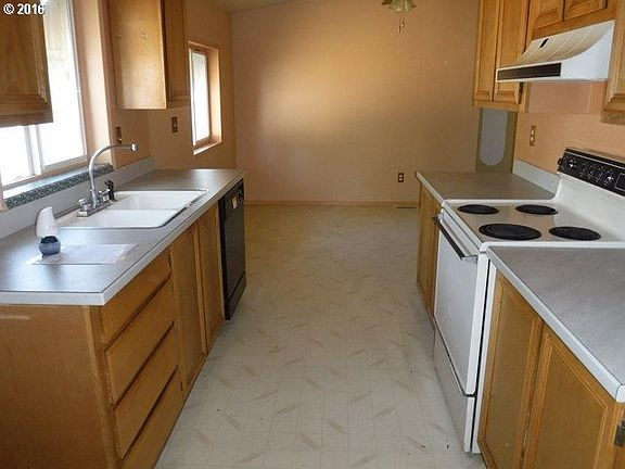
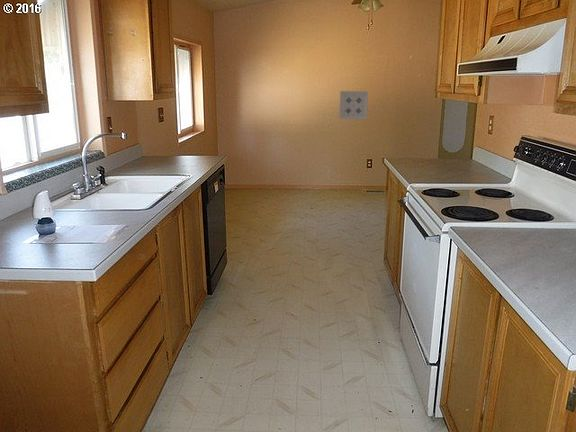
+ wall art (353, 105)
